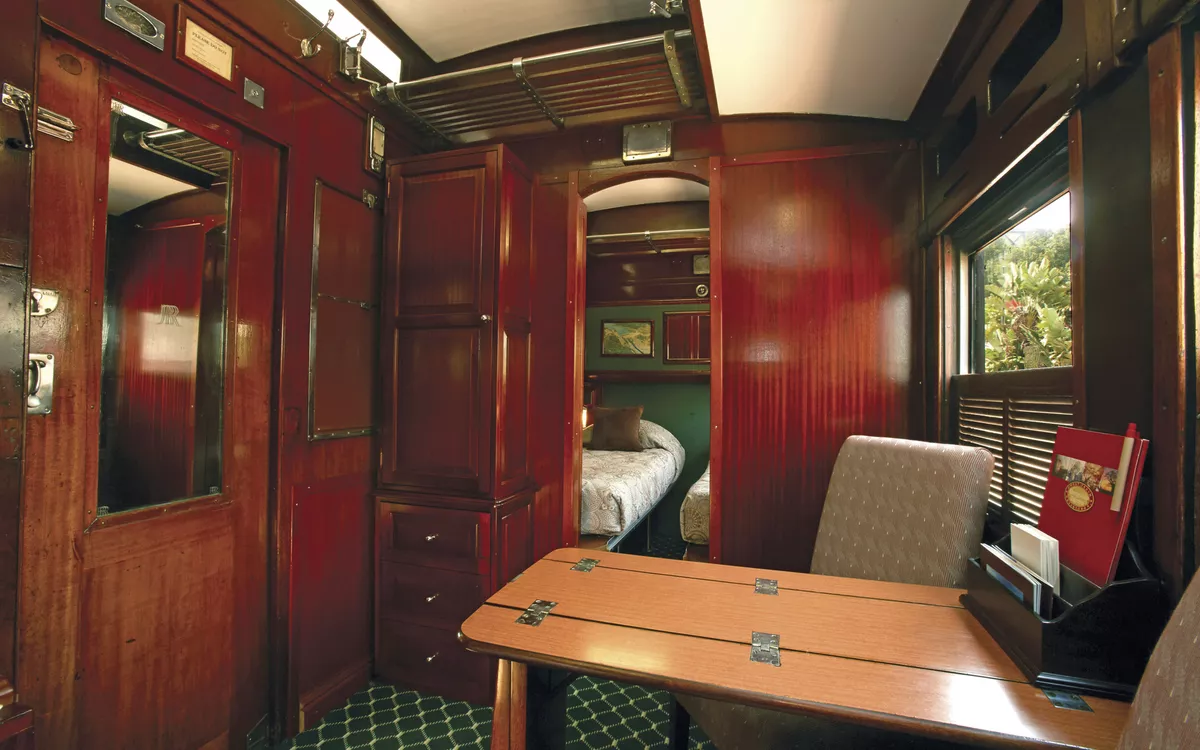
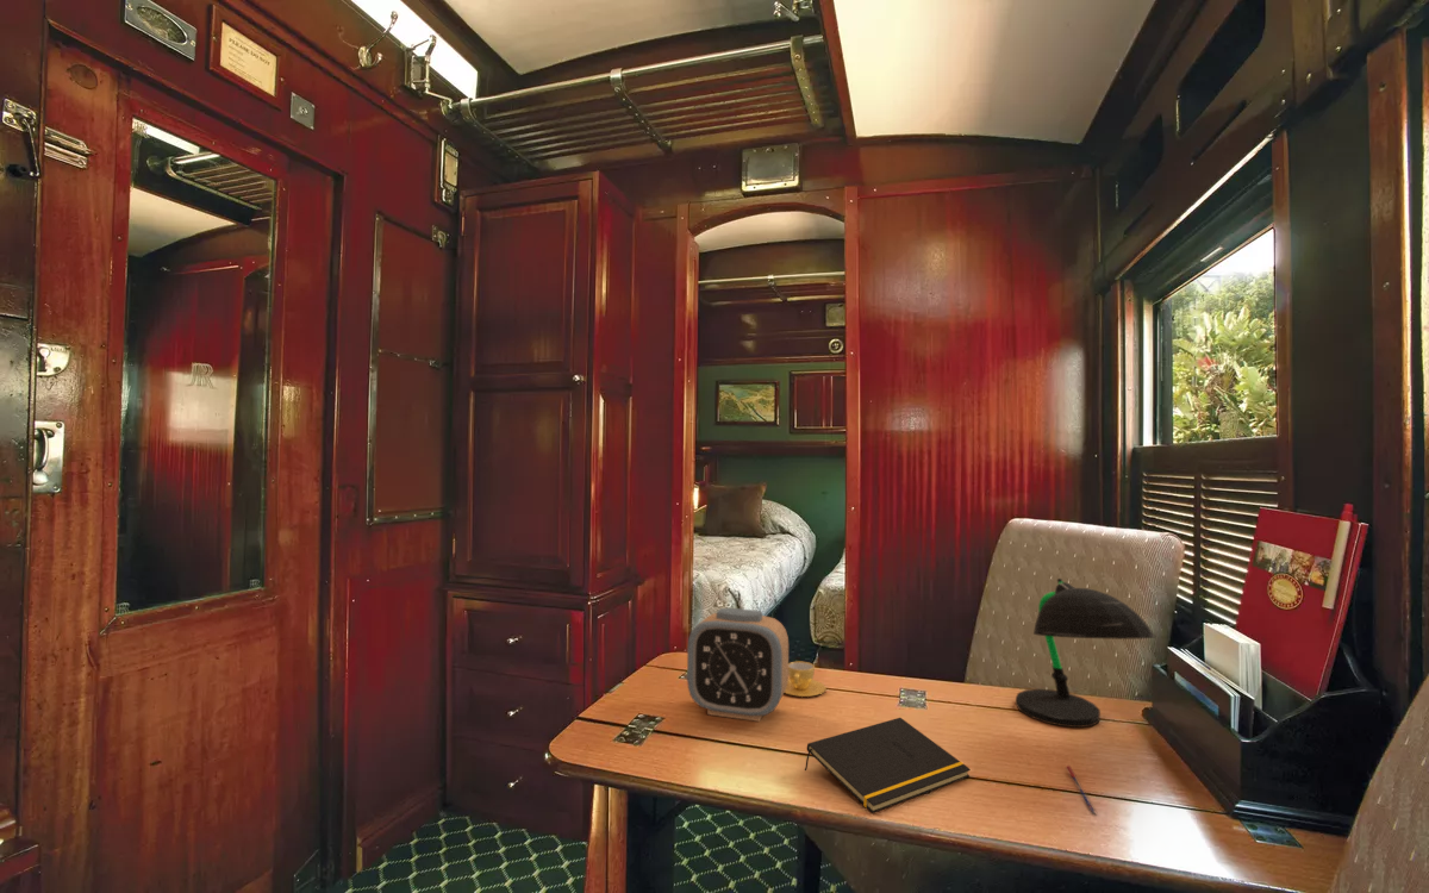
+ cup (800, 676)
+ pen (1080, 788)
+ notepad (887, 760)
+ alarm clock (737, 661)
+ desk lamp (1079, 637)
